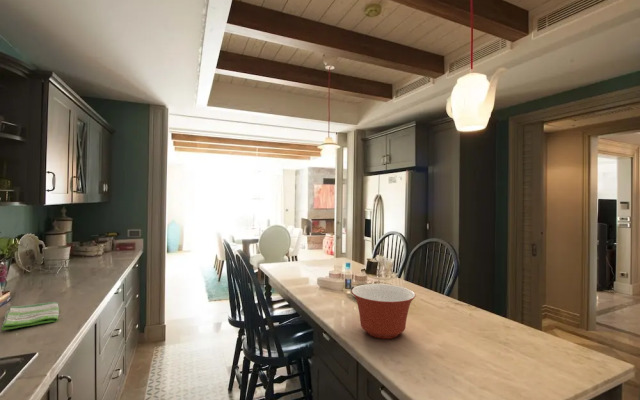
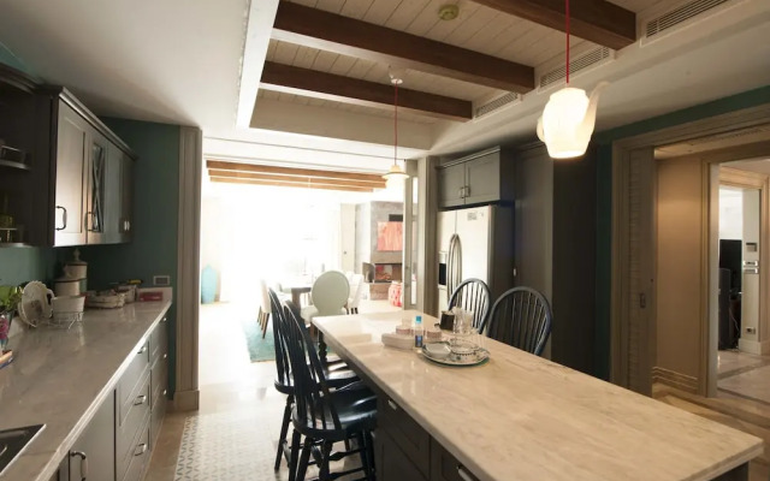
- mixing bowl (382, 311)
- dish towel (32, 313)
